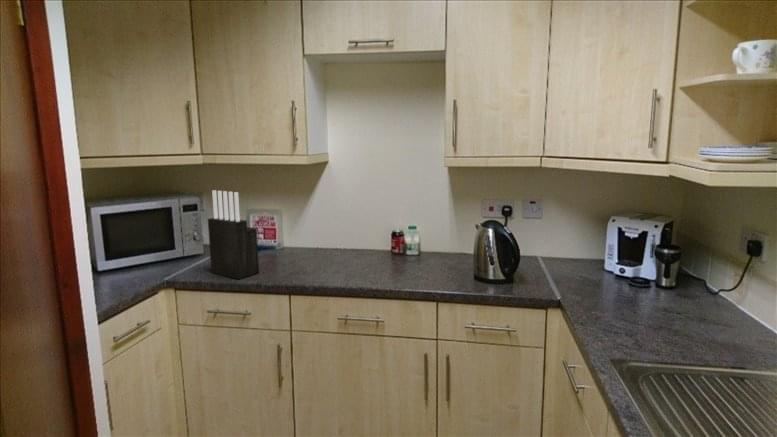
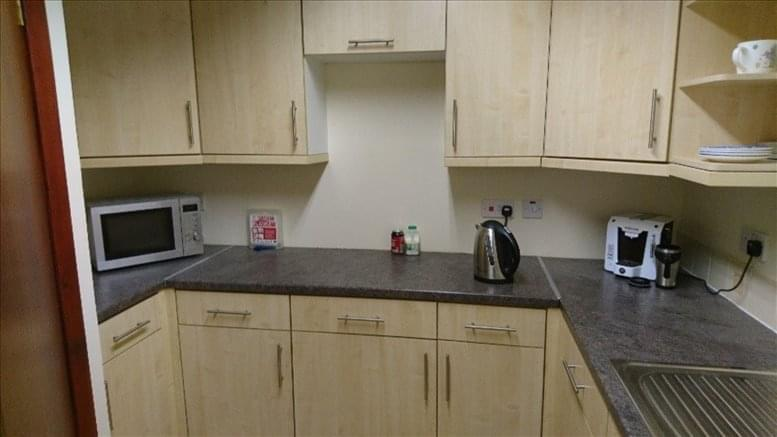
- knife block (234, 232)
